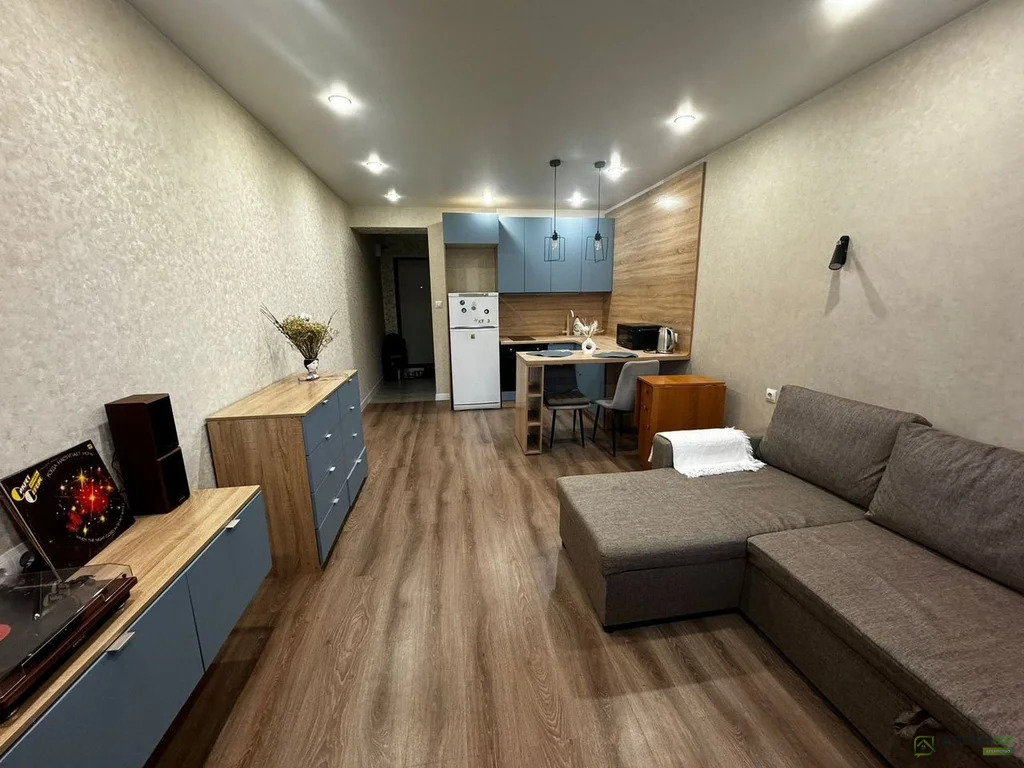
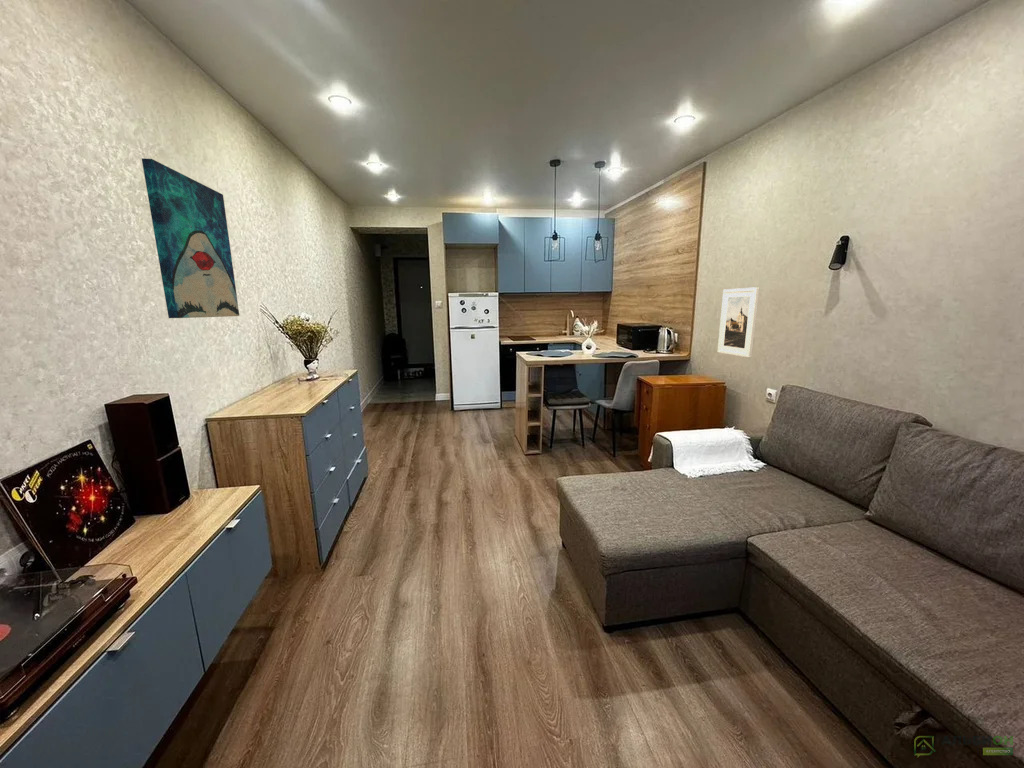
+ wall art (198, 250)
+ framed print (736, 322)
